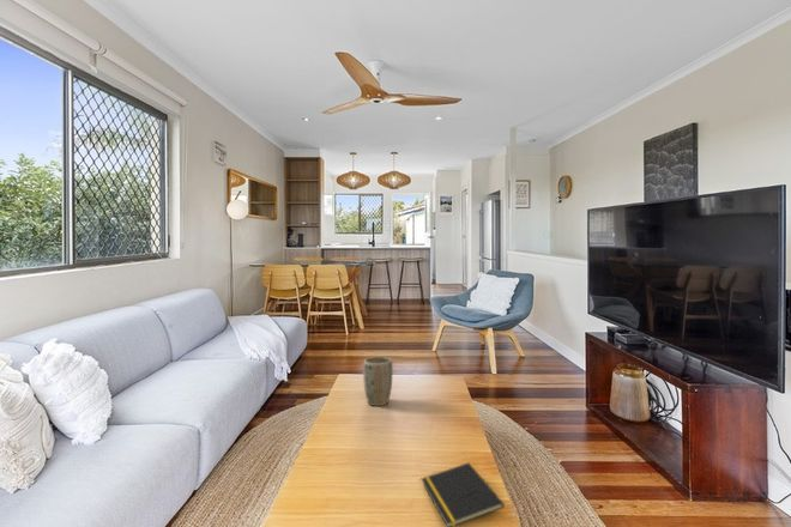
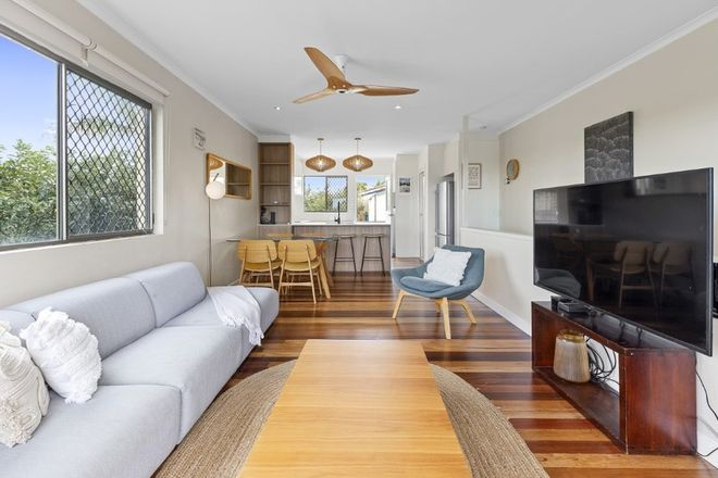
- plant pot (378, 381)
- notepad (459, 491)
